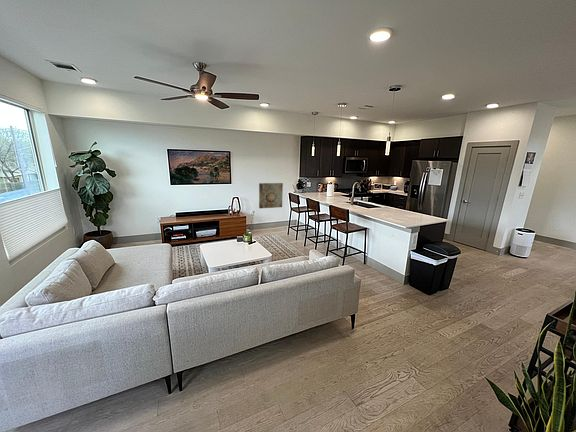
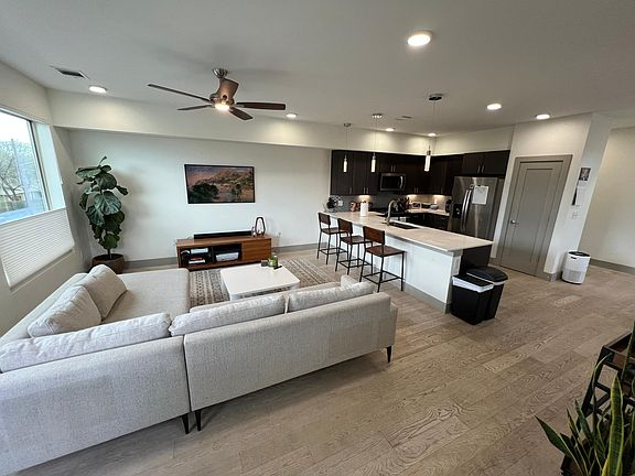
- wall art (271, 195)
